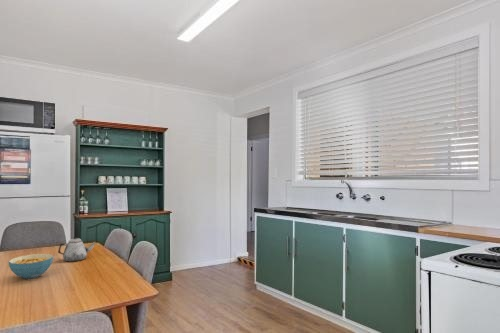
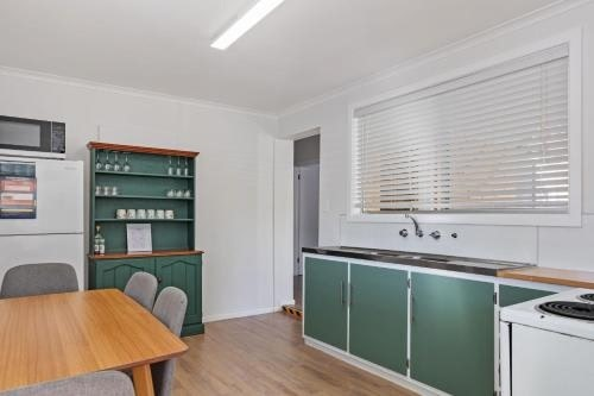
- cereal bowl (31, 267)
- teapot (77, 247)
